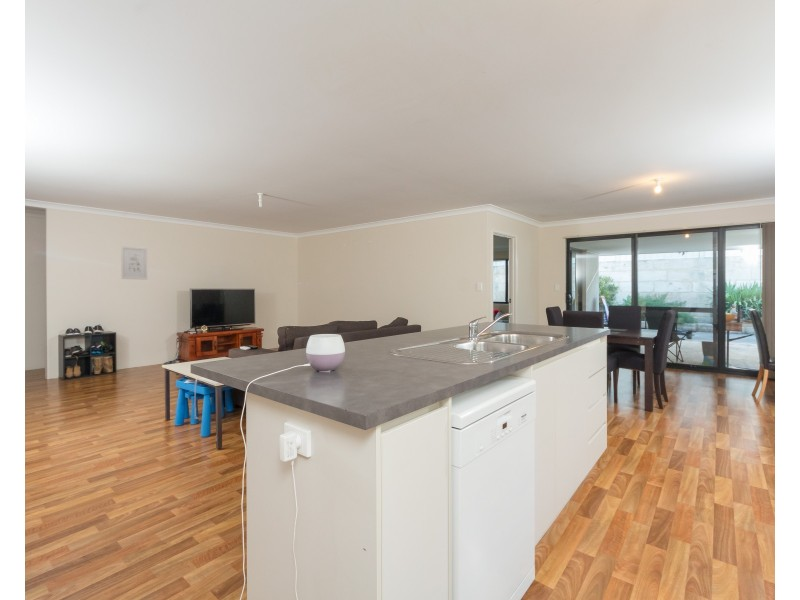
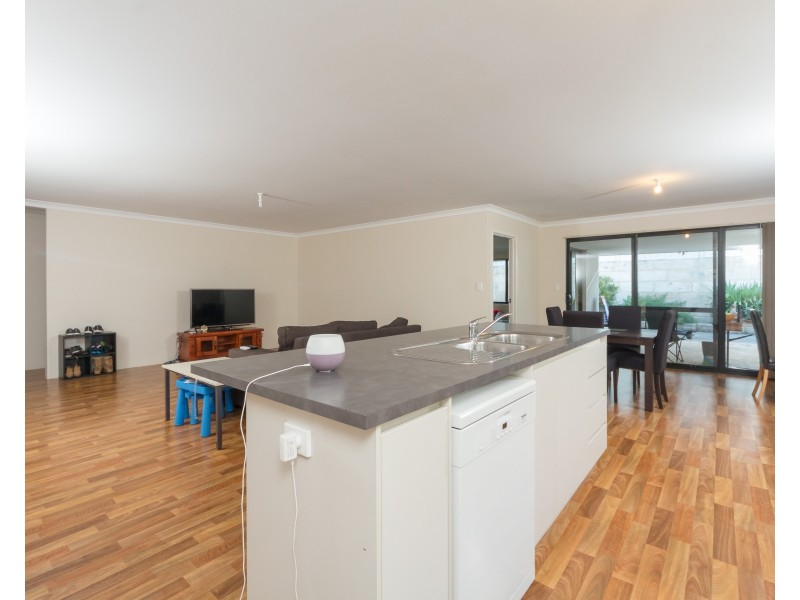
- wall art (134, 263)
